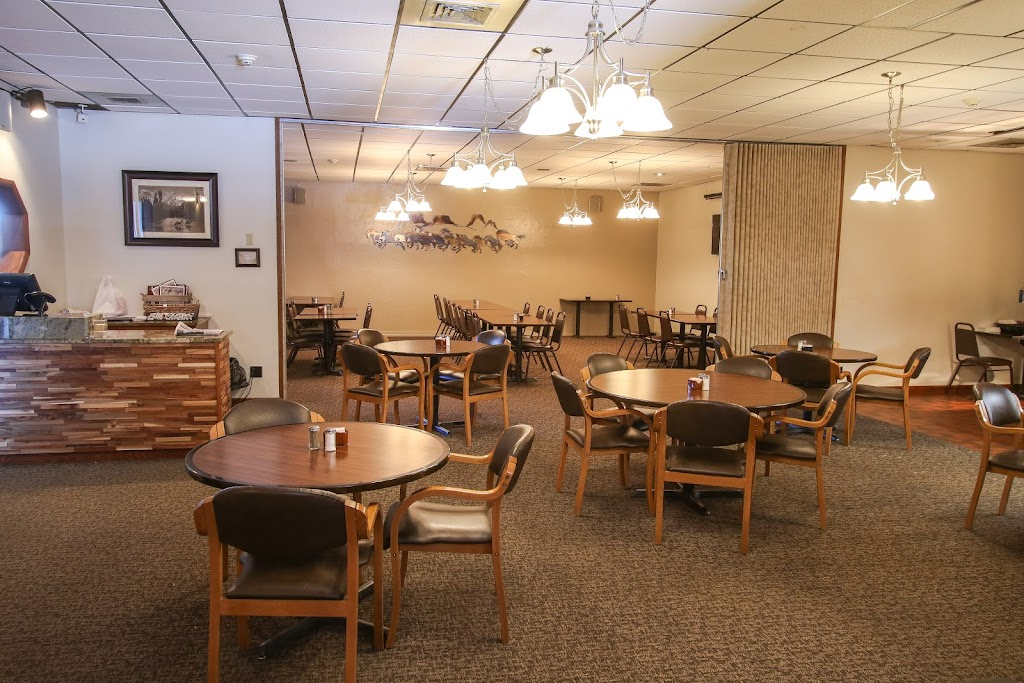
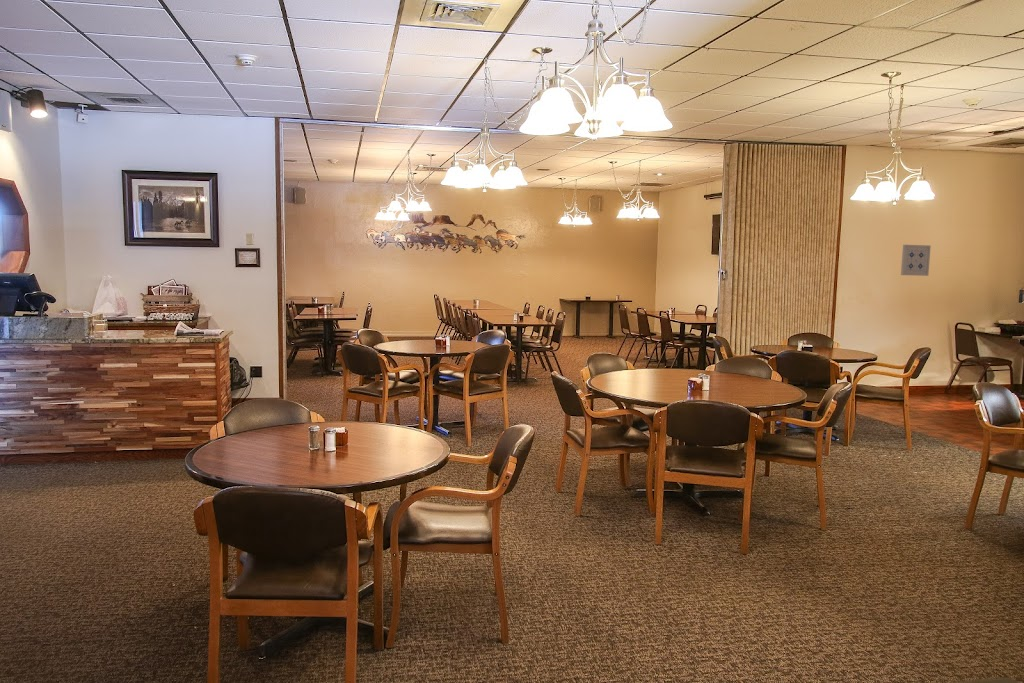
+ wall art (915, 260)
